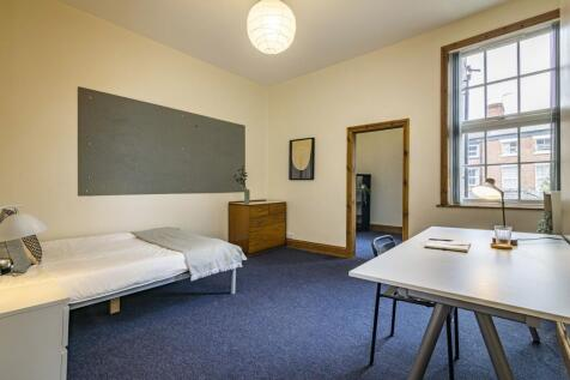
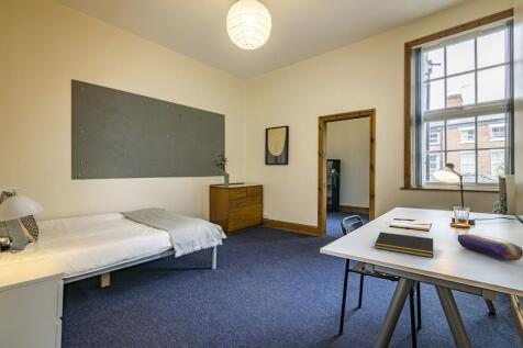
+ notepad (403, 243)
+ pencil case (487, 245)
